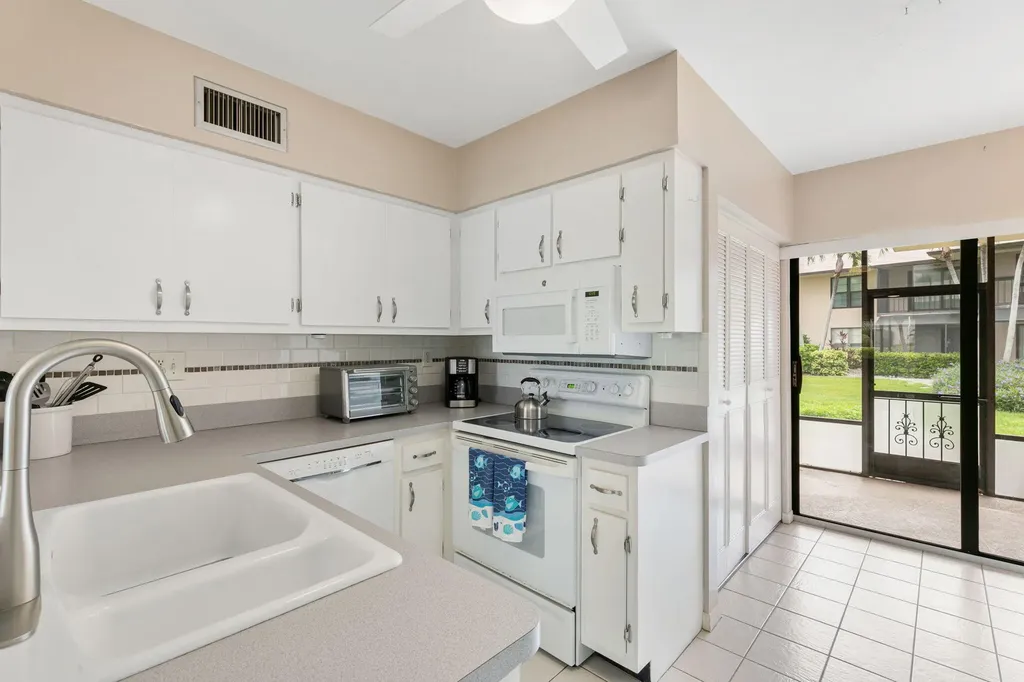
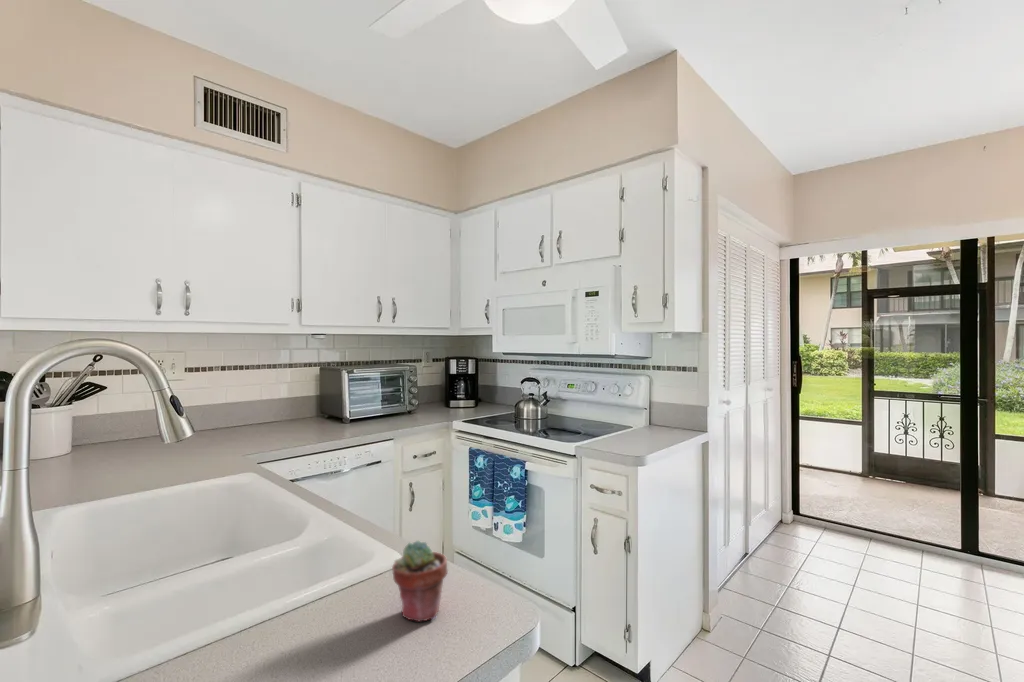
+ potted succulent (420, 576)
